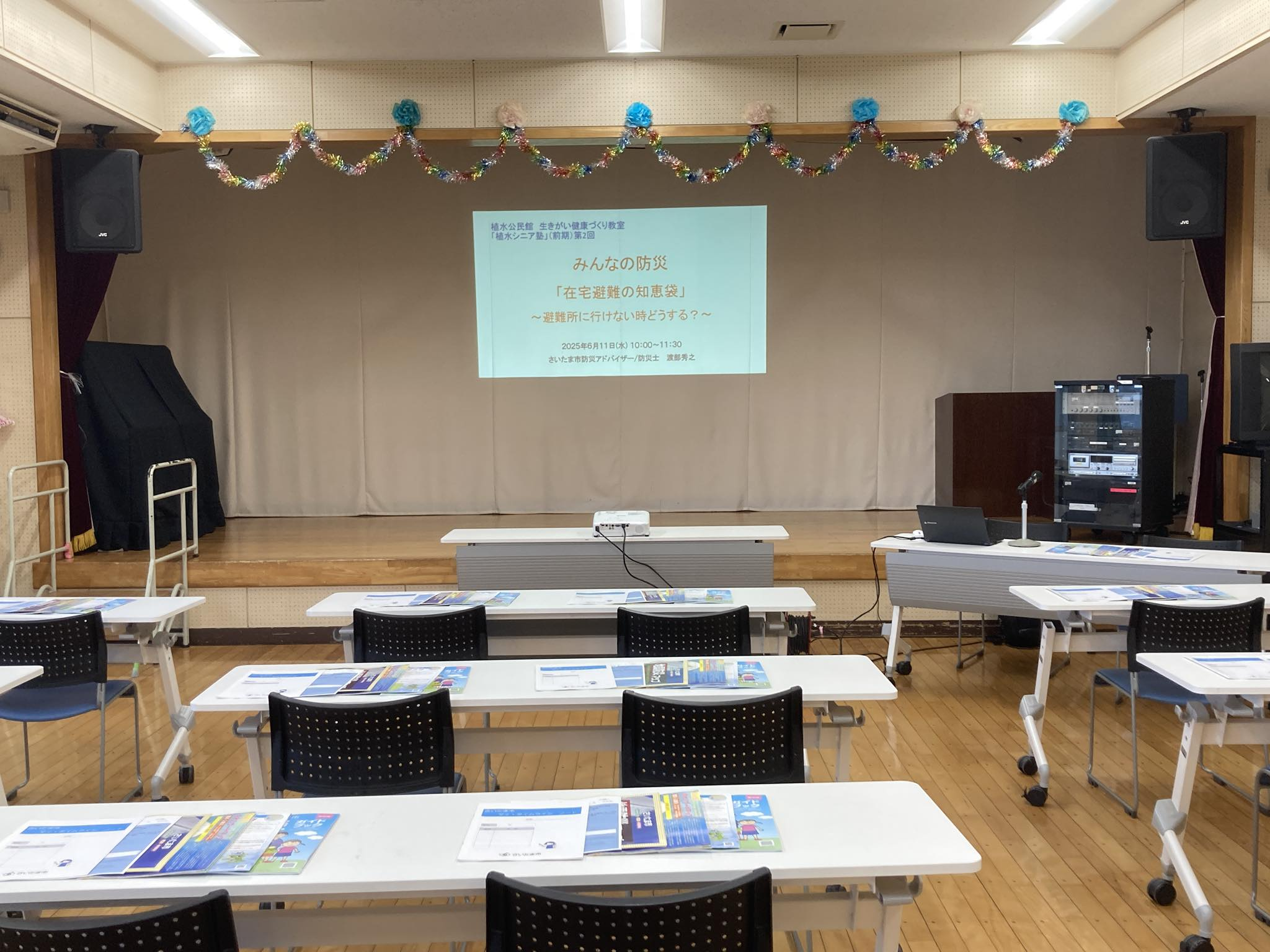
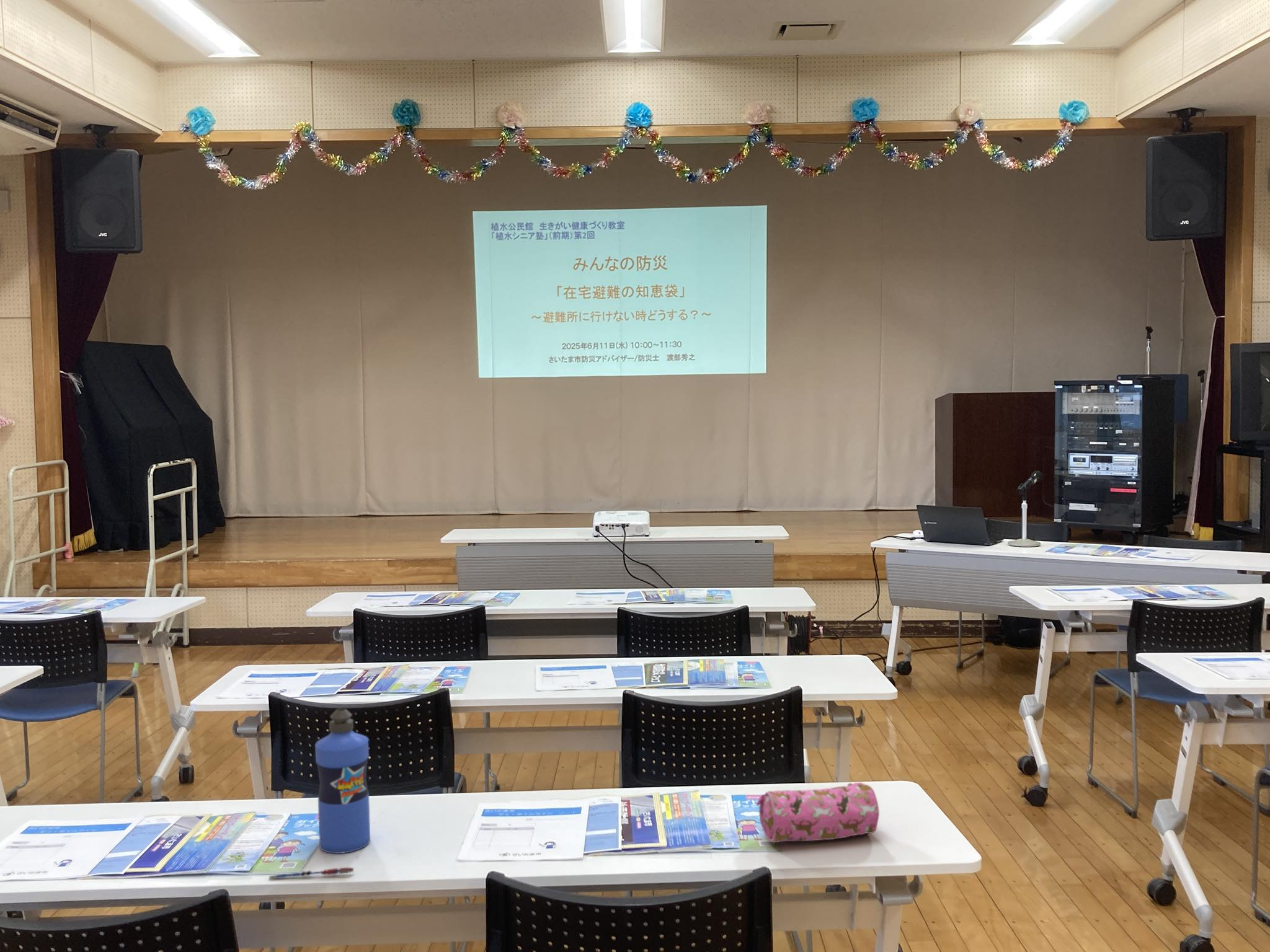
+ water bottle (343, 776)
+ pencil case (817, 812)
+ pen (311, 872)
